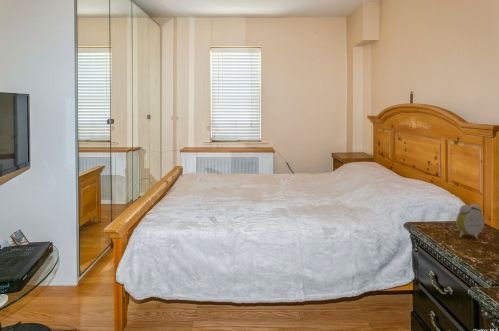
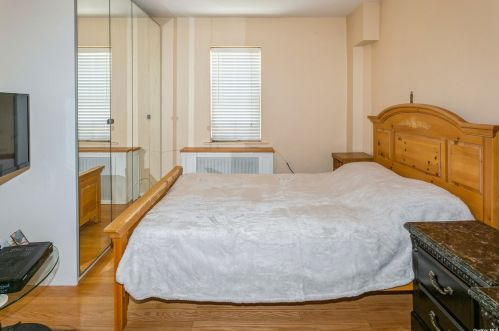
- alarm clock (471, 221)
